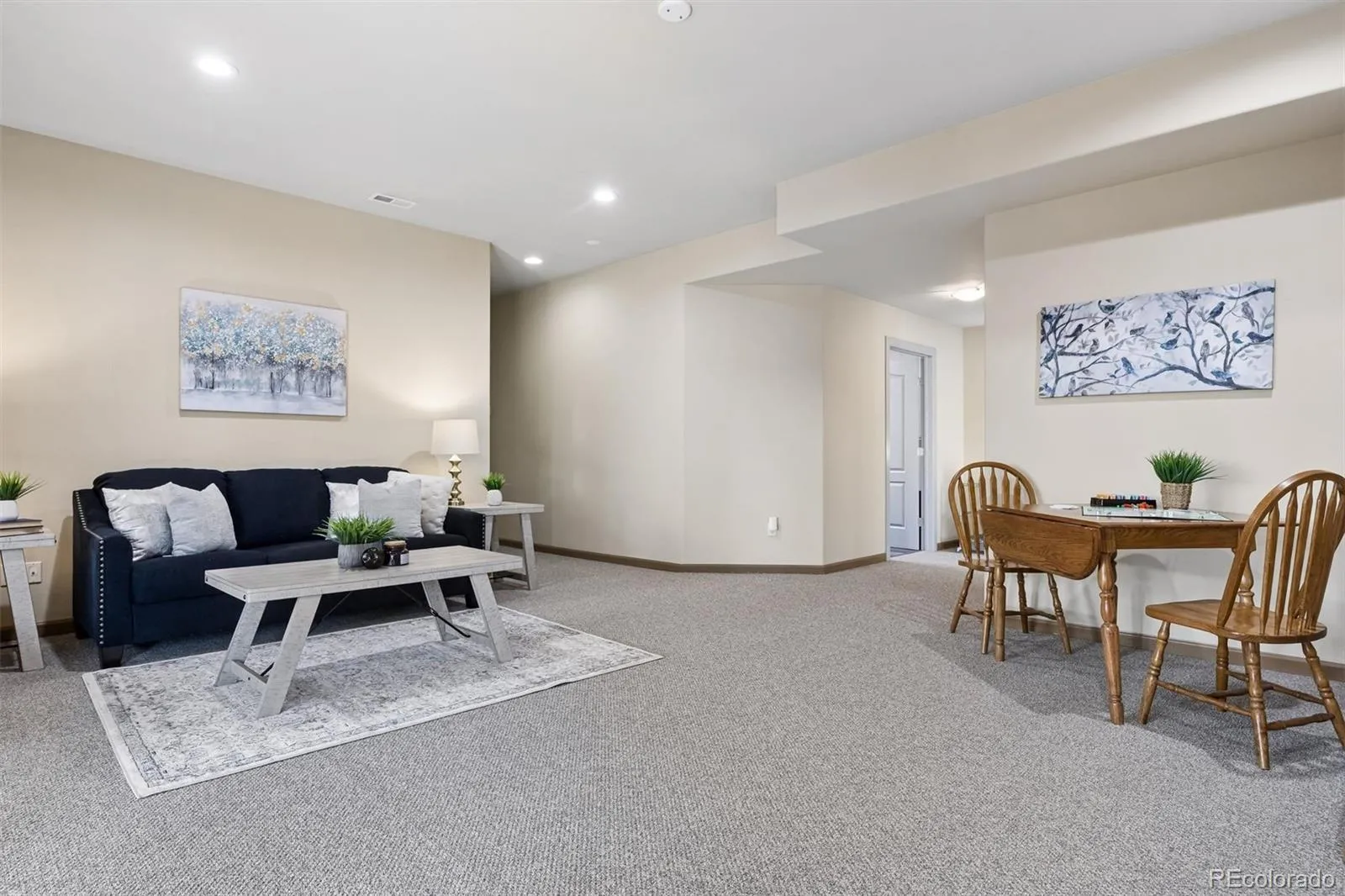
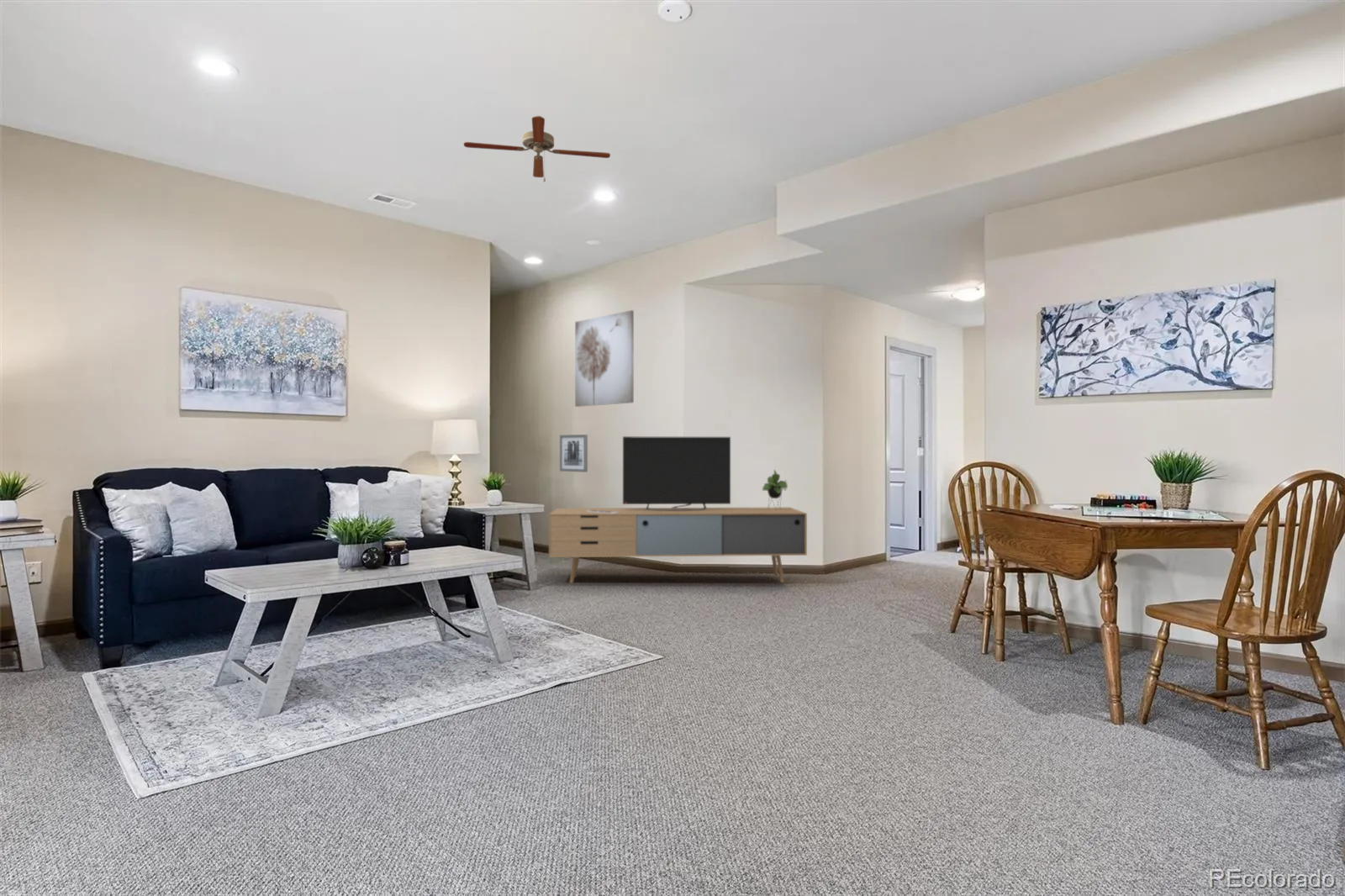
+ media console (677, 508)
+ ceiling fan (538, 150)
+ wall art (603, 361)
+ wall art (573, 453)
